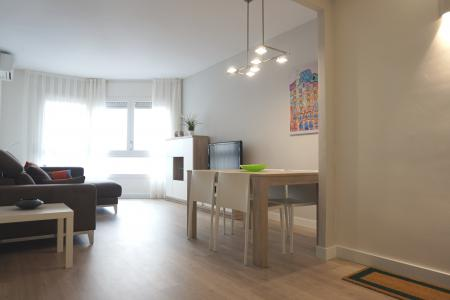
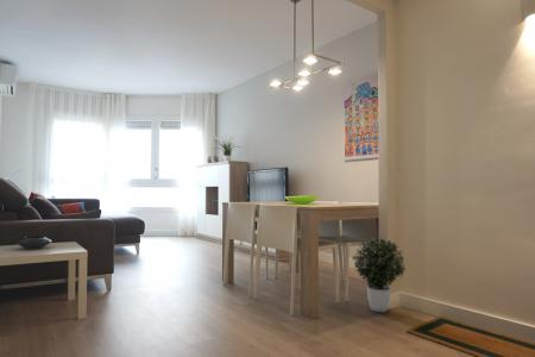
+ potted plant (379, 274)
